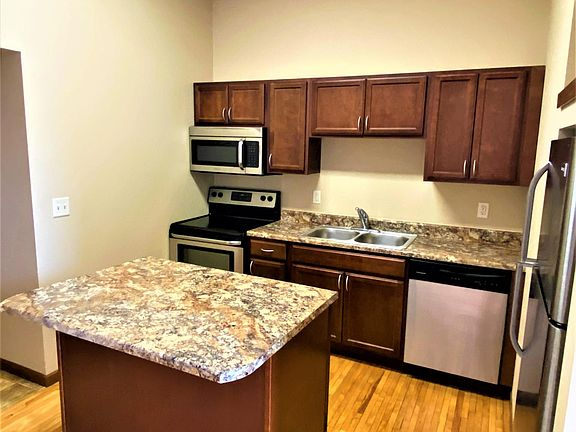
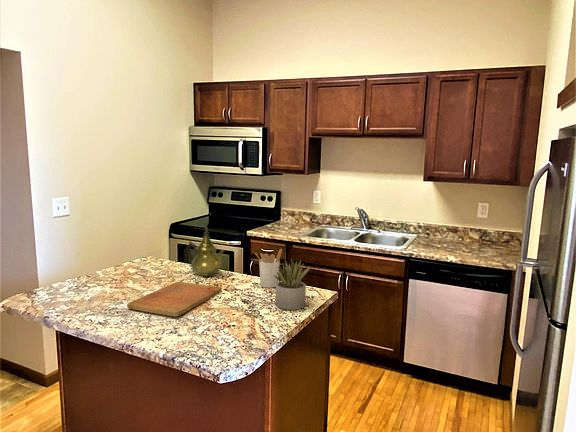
+ utensil holder (268, 268)
+ succulent plant (291, 281)
+ cutting board (177, 297)
+ teapot (205, 250)
